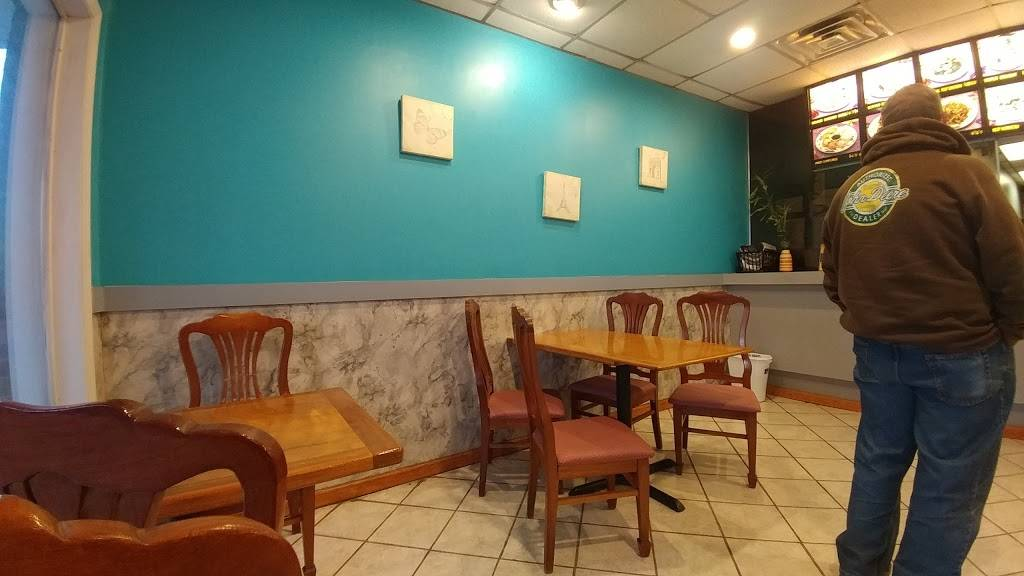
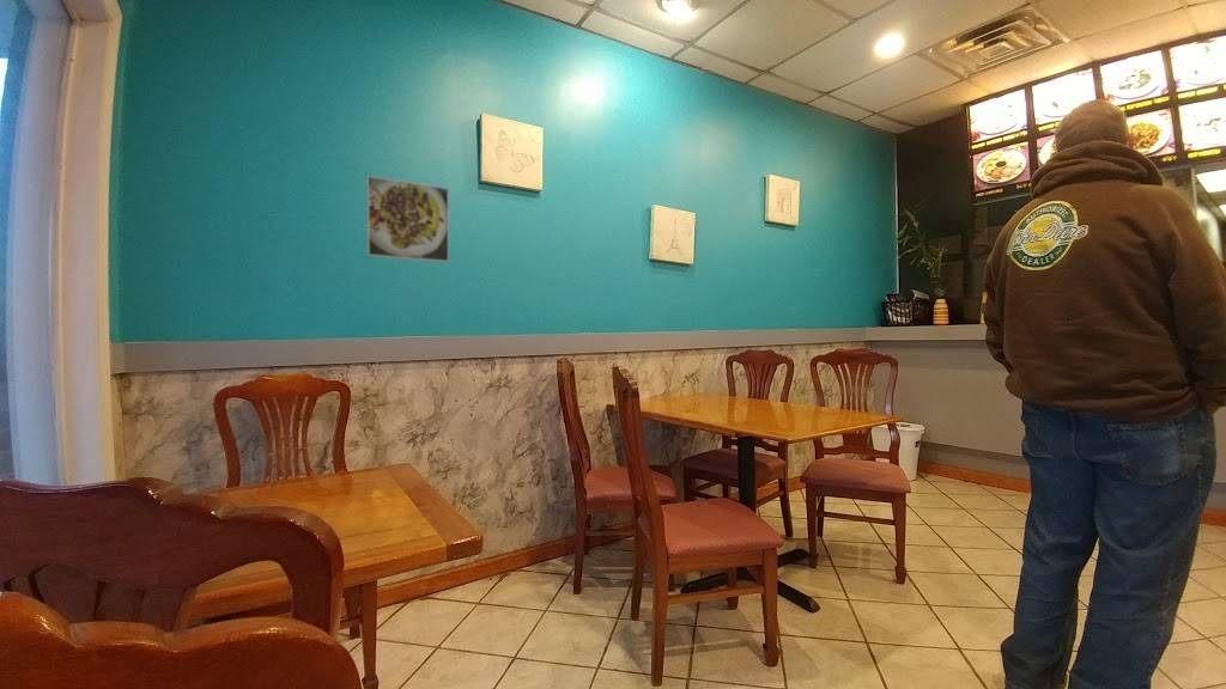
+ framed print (408, 220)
